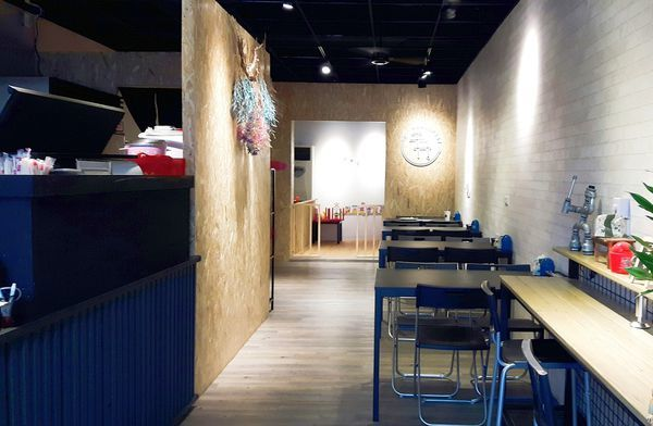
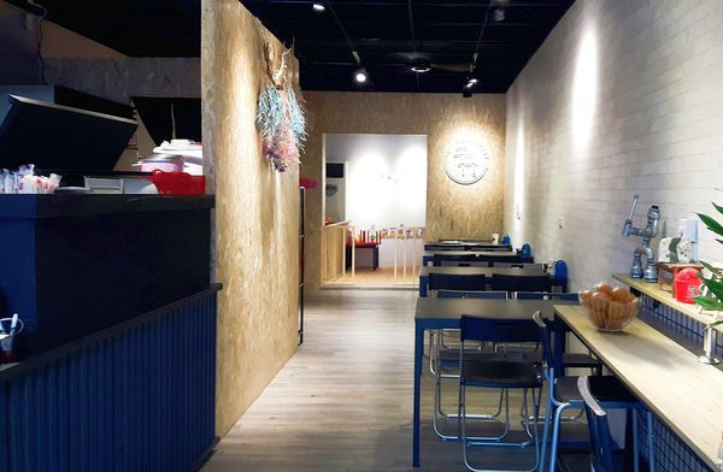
+ fruit basket (609, 307)
